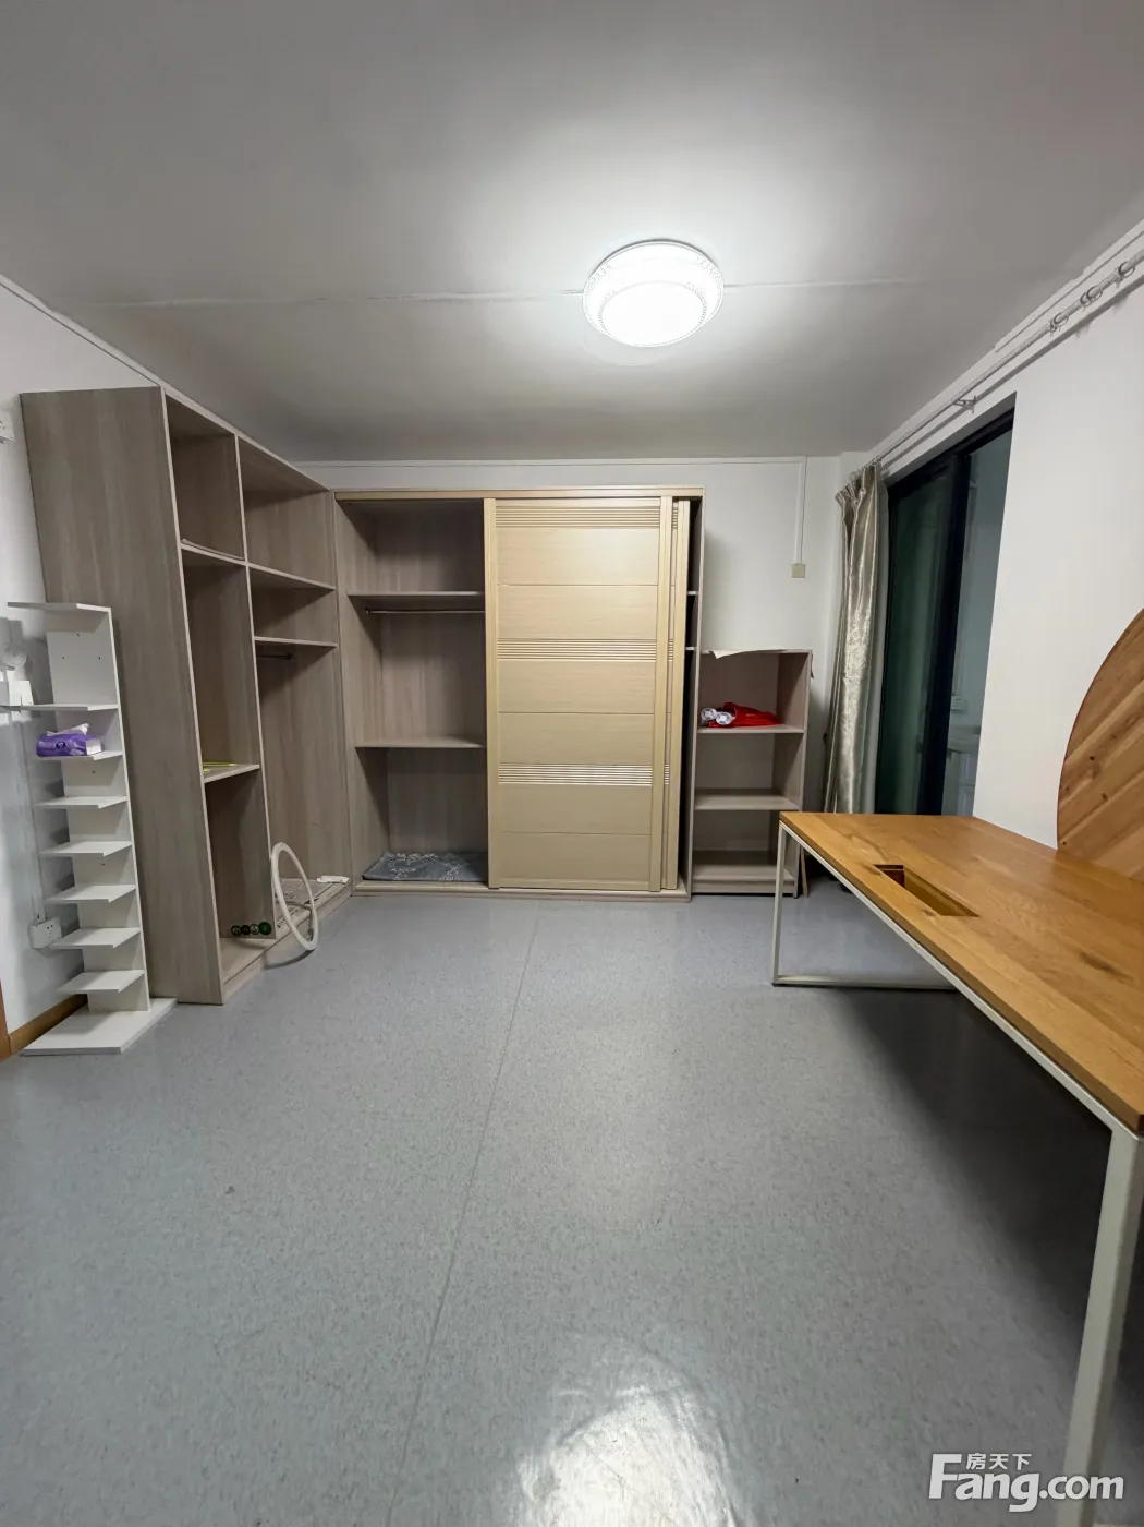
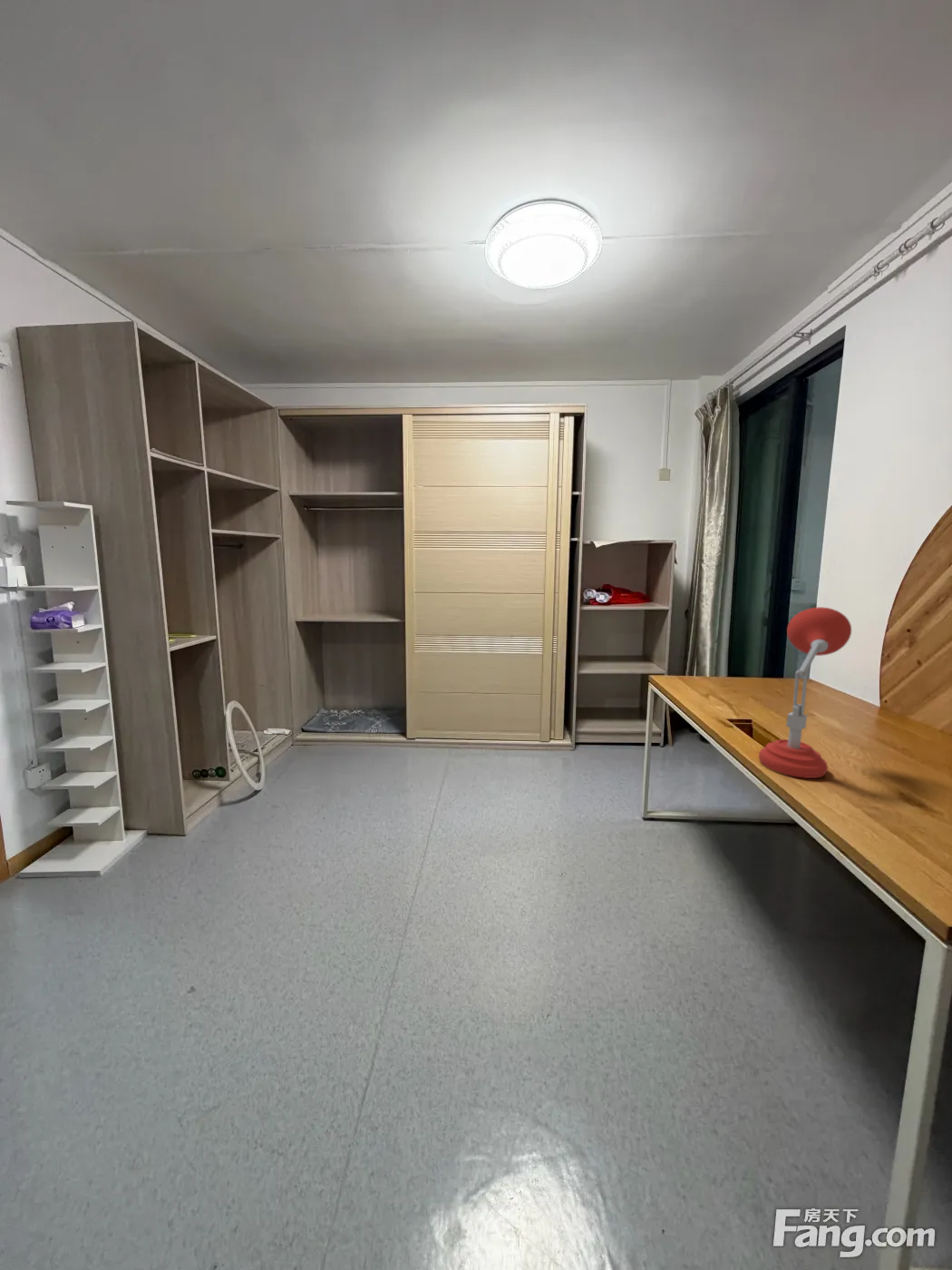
+ desk lamp (805, 687)
